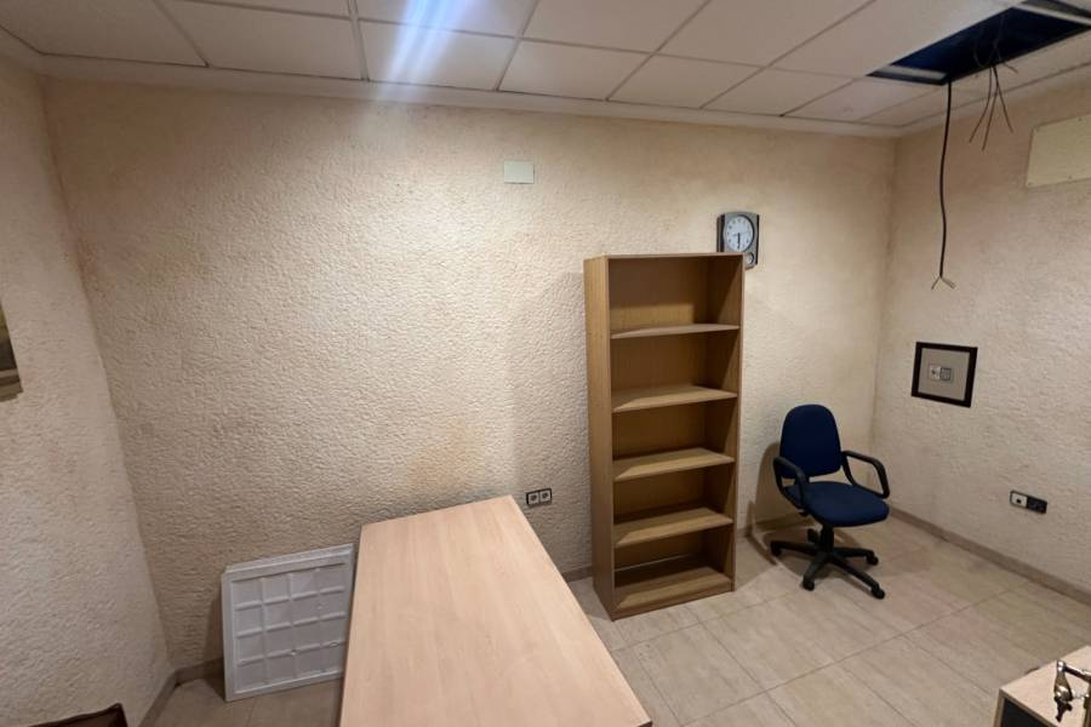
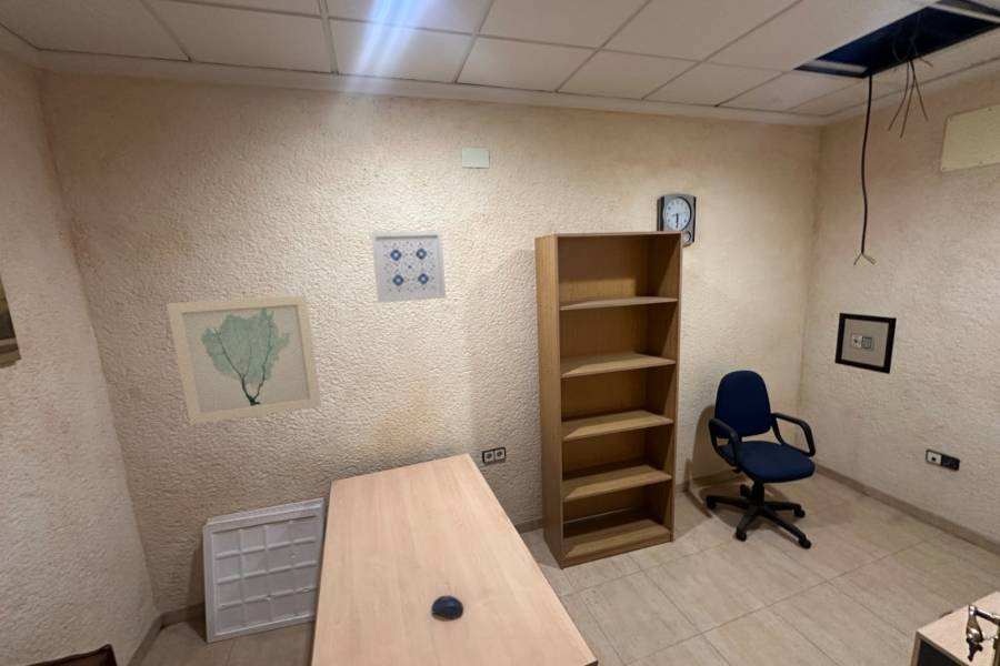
+ wall art (249, 357)
+ wall art (409, 266)
+ computer mouse (447, 603)
